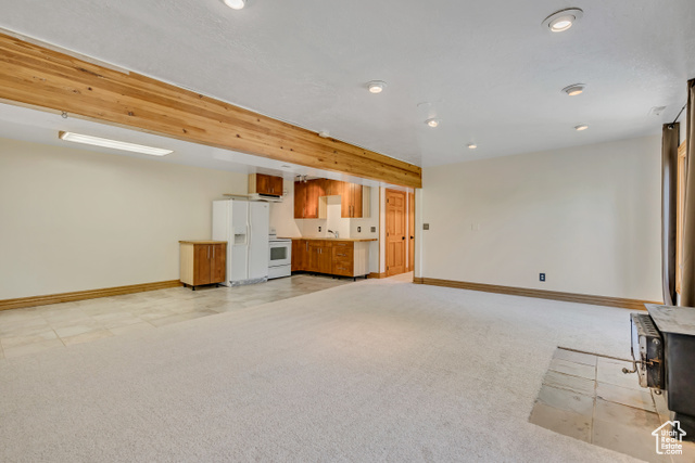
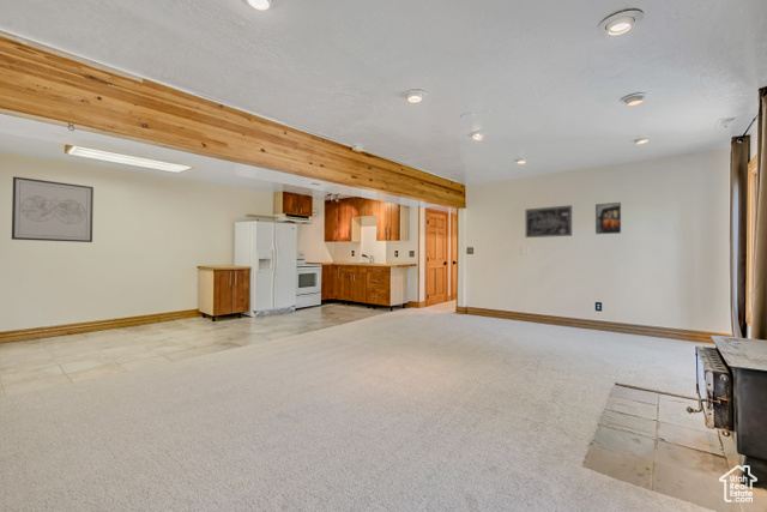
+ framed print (608, 218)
+ wall art (54, 211)
+ wall art (548, 222)
